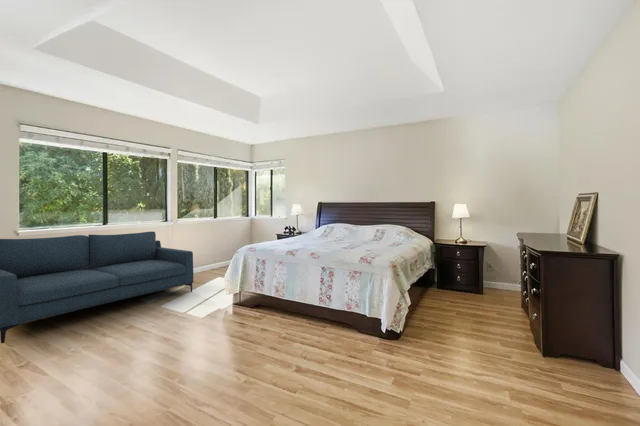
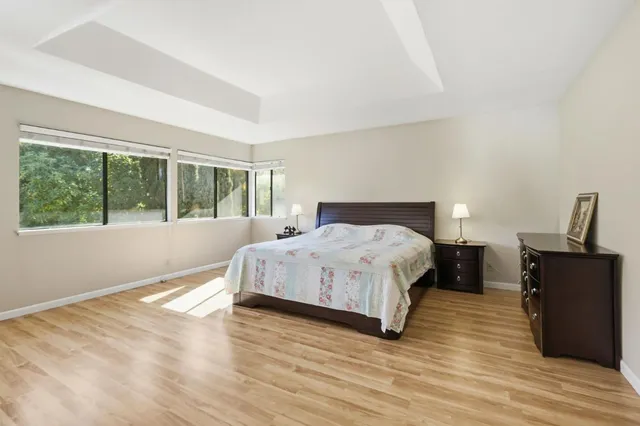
- sofa (101, 270)
